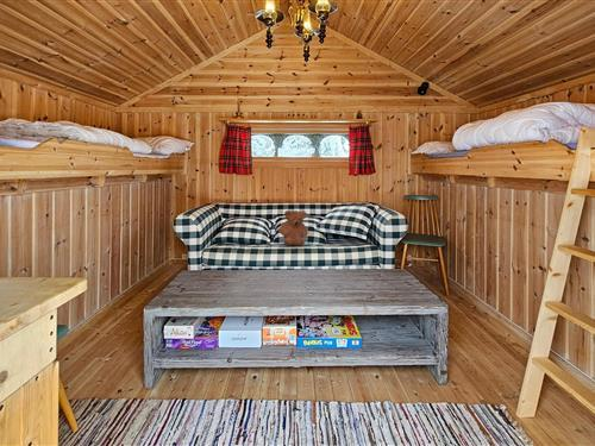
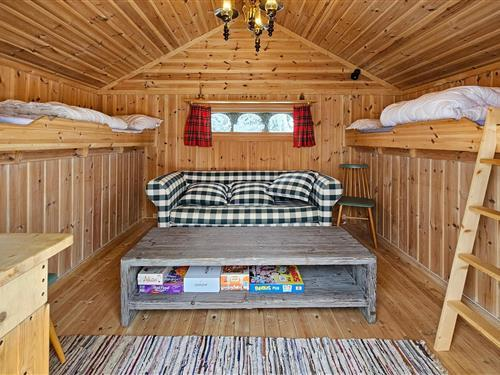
- teddy bear (293, 227)
